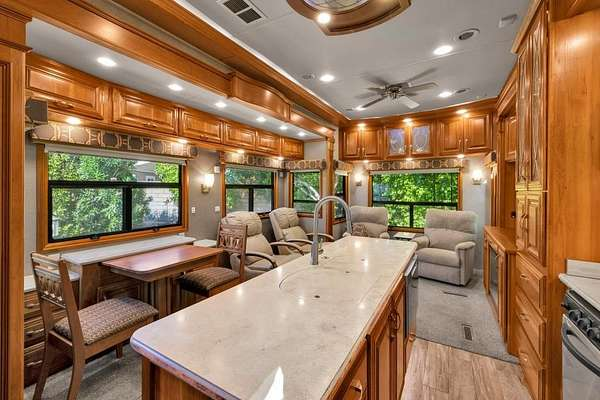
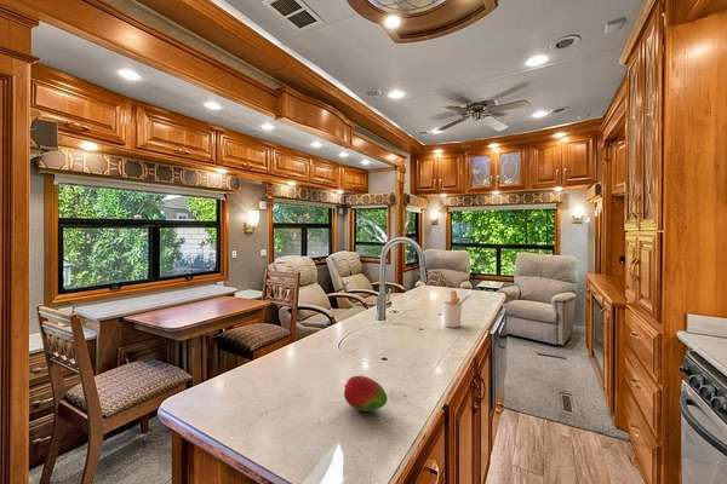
+ utensil holder (457, 309)
+ fruit (365, 393)
